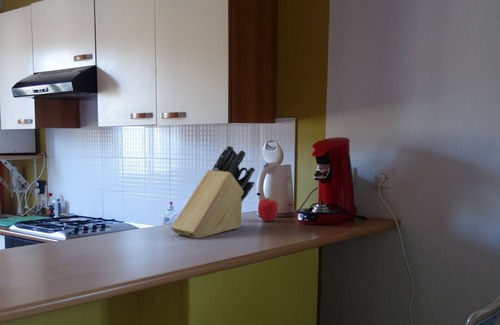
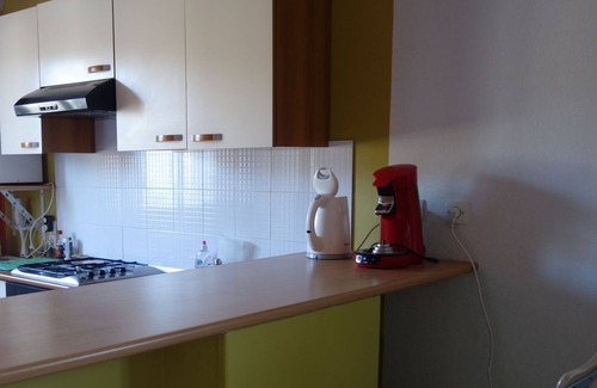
- fruit (267, 208)
- knife block (216, 188)
